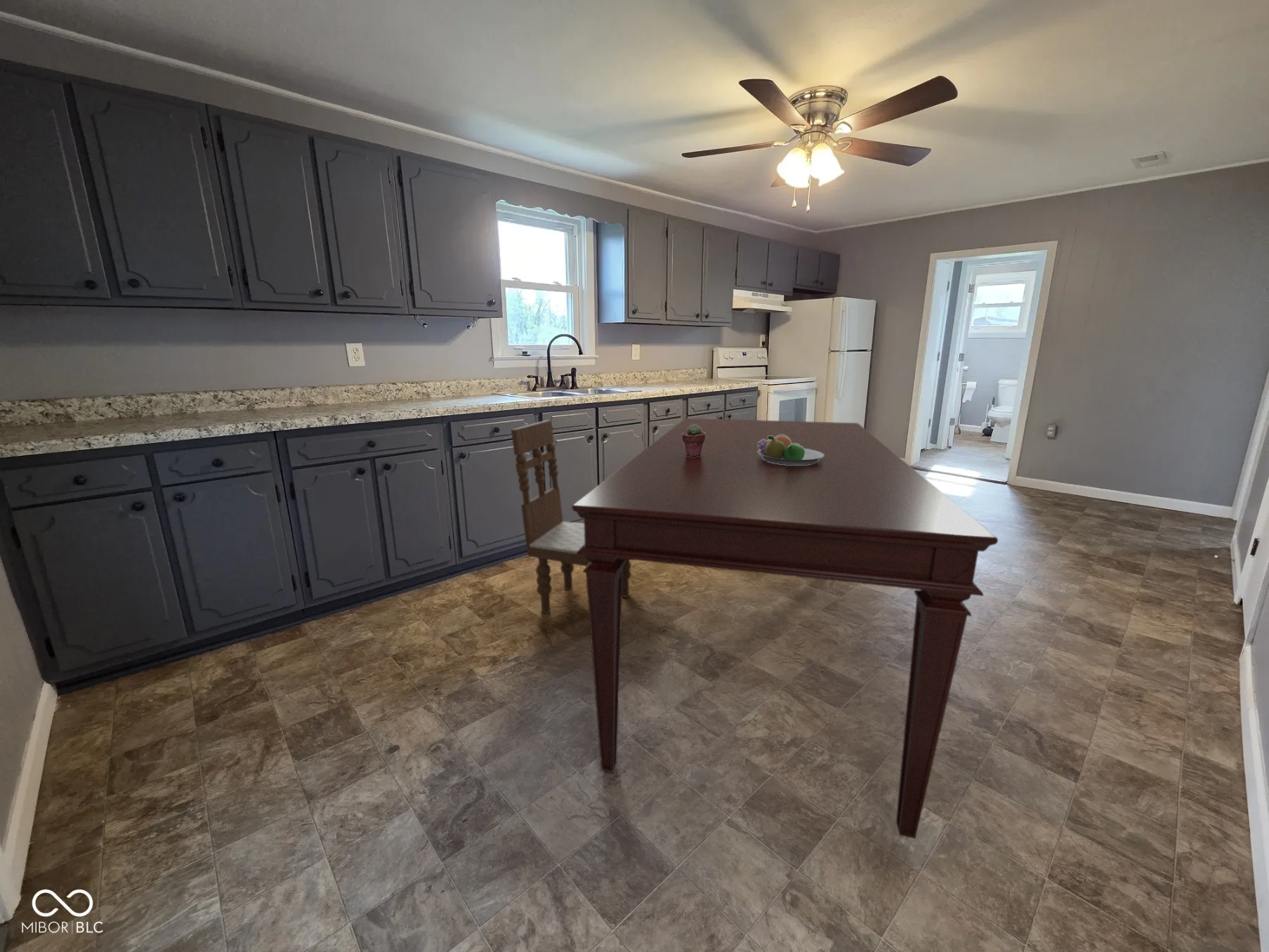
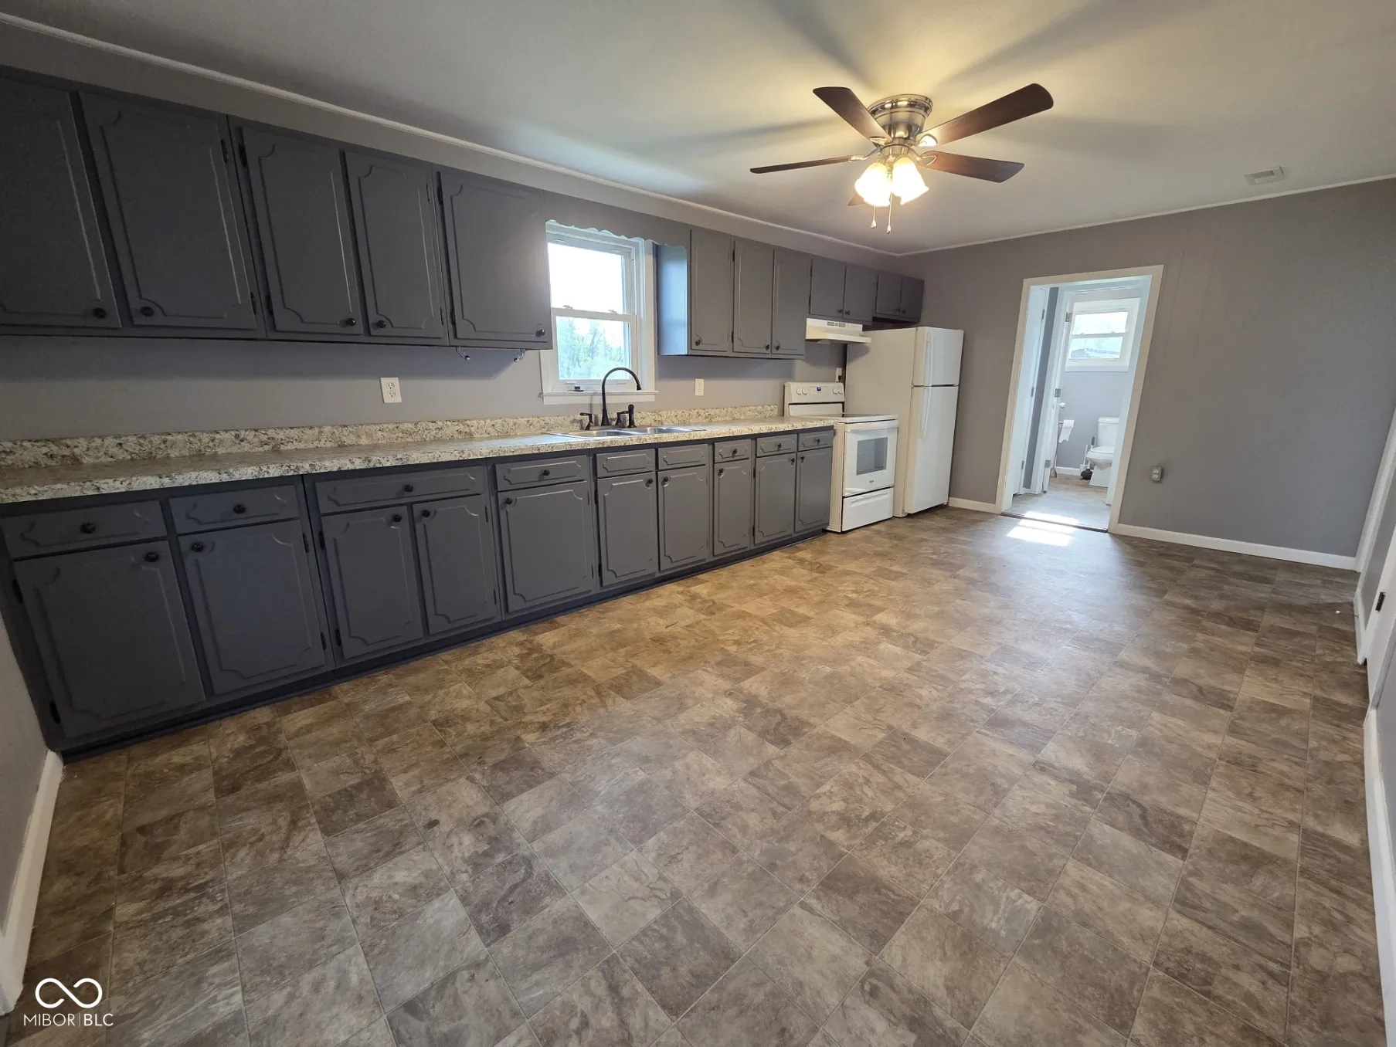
- potted succulent (693, 439)
- fruit bowl (789, 447)
- dining chair (577, 522)
- dining table (761, 548)
